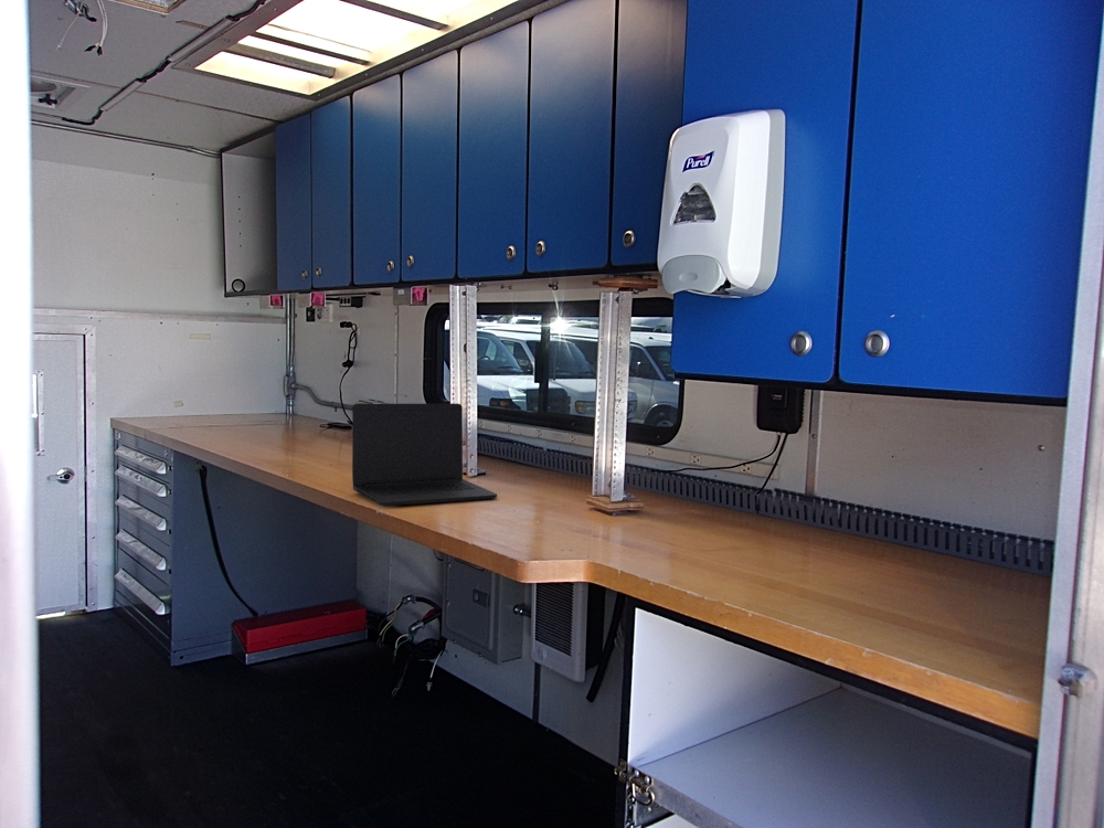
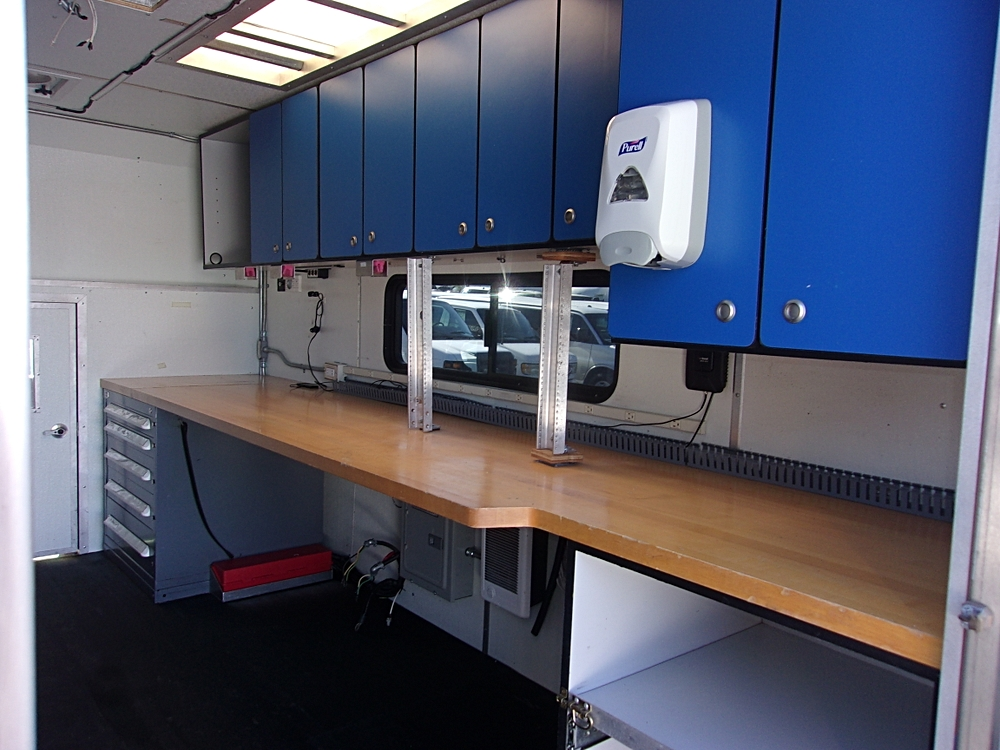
- laptop (424, 450)
